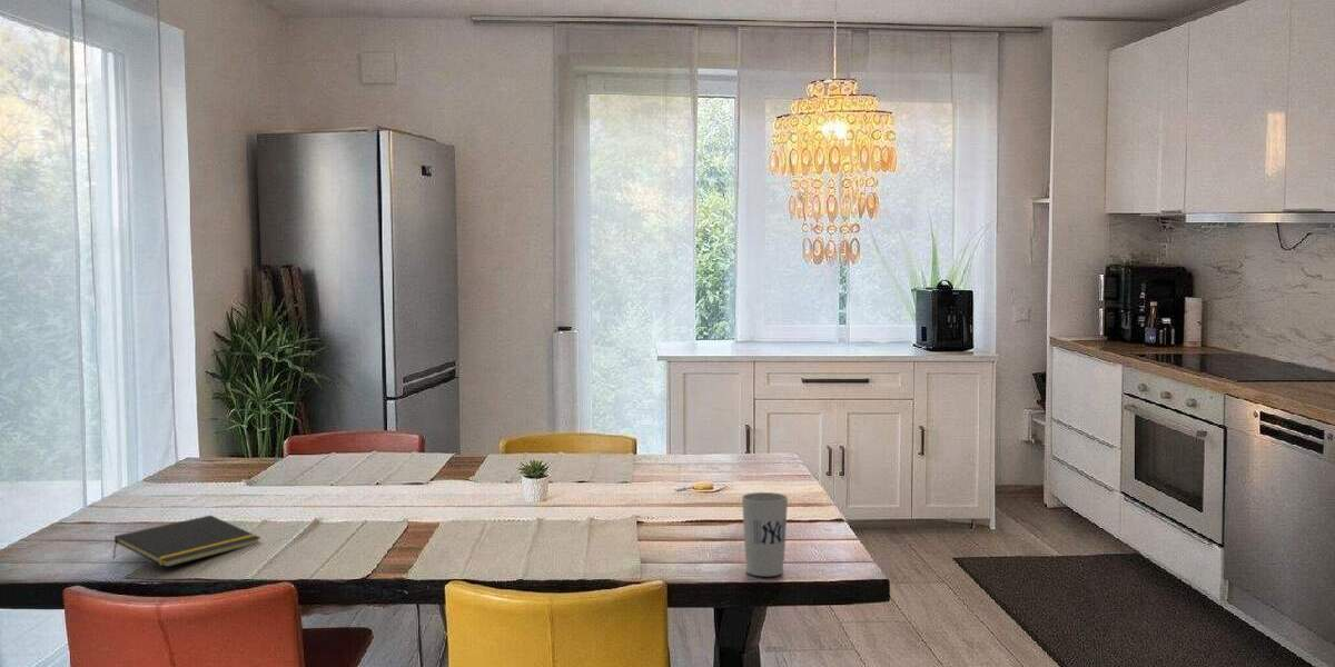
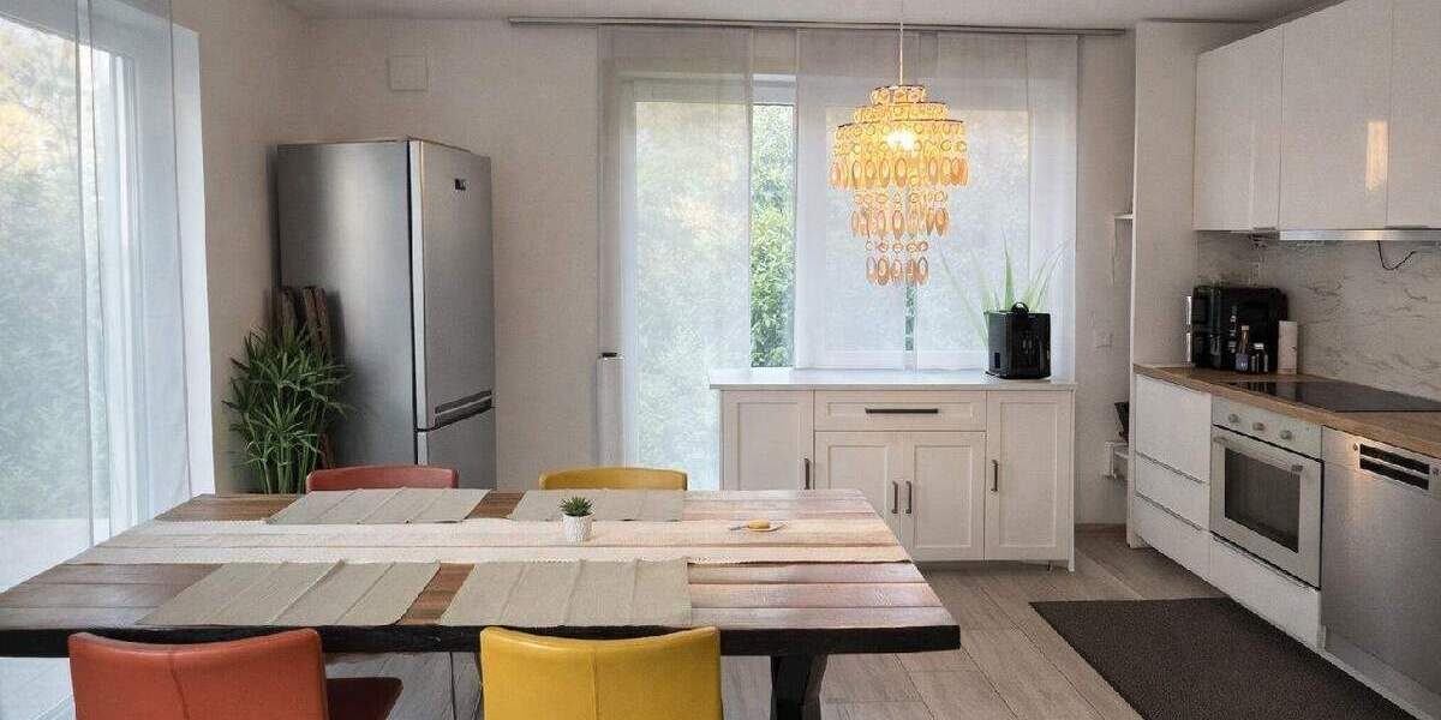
- cup (764, 534)
- notepad (189, 539)
